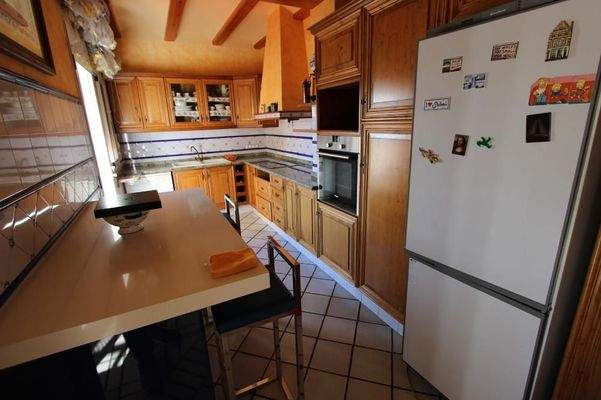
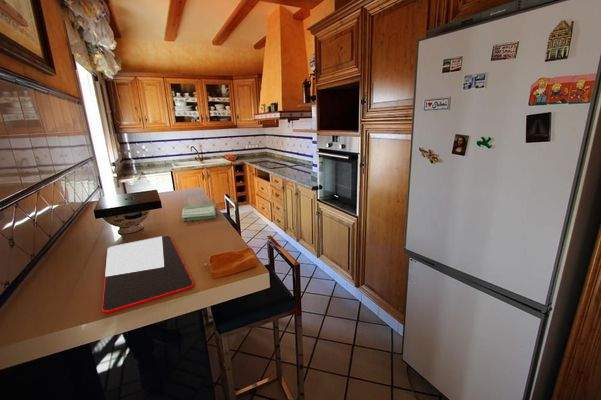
+ cutting board (145, 264)
+ dish towel (199, 211)
